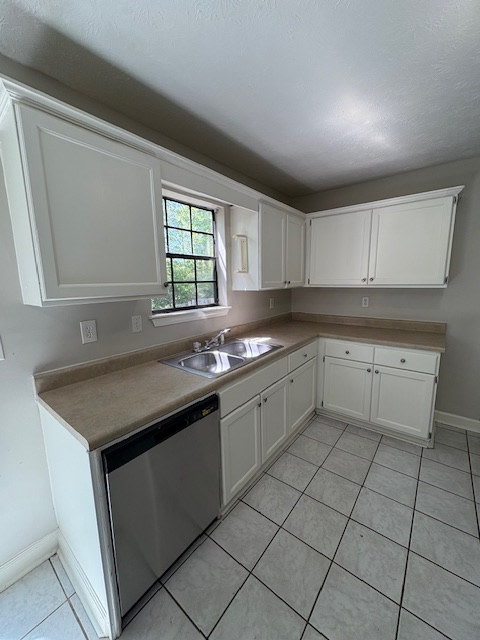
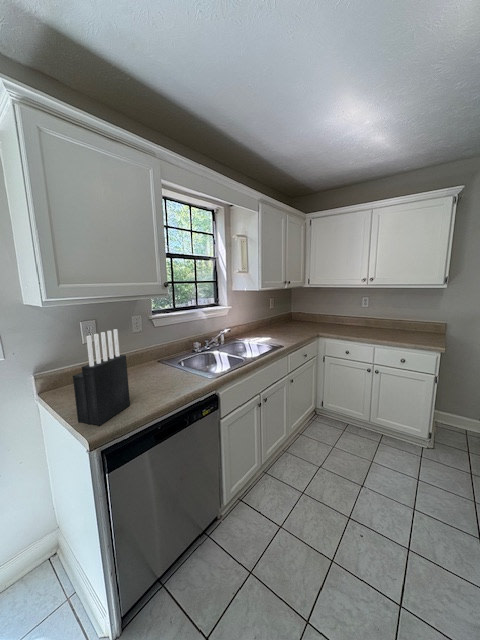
+ knife block (99, 373)
